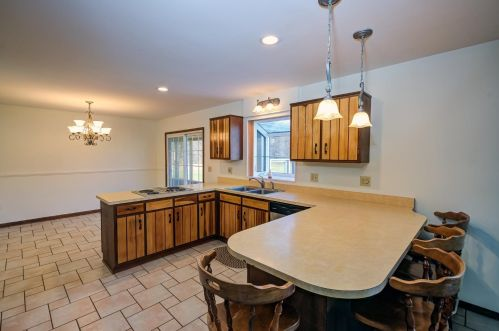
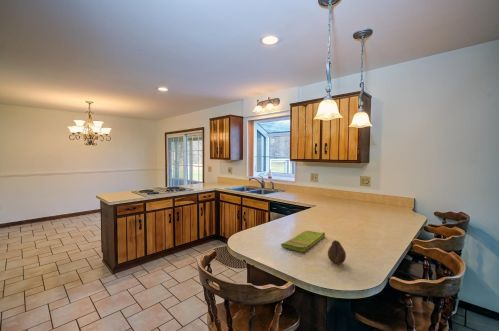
+ fruit (336, 251)
+ dish towel (304, 239)
